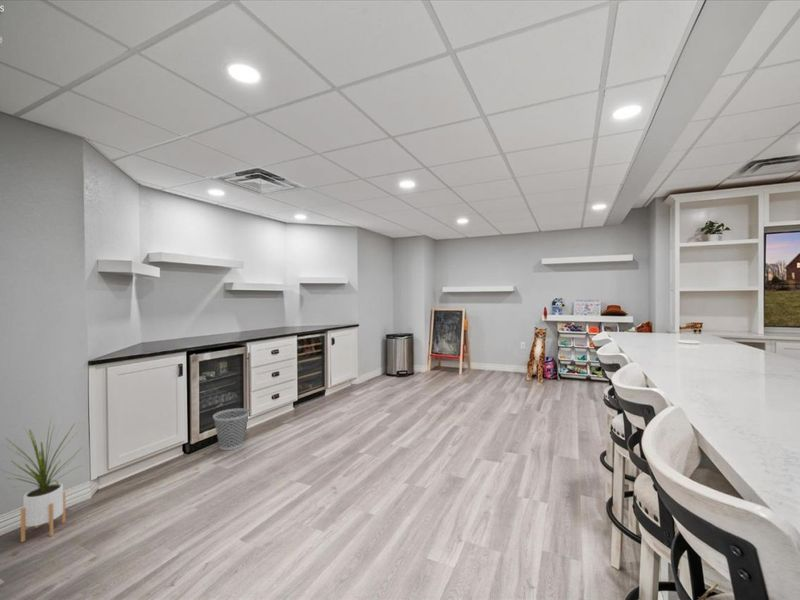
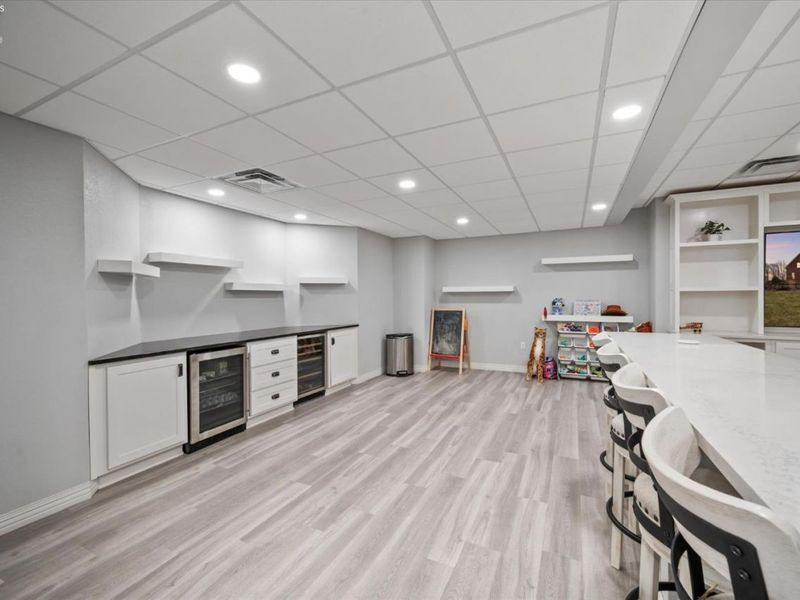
- house plant (44, 476)
- wastebasket (231, 429)
